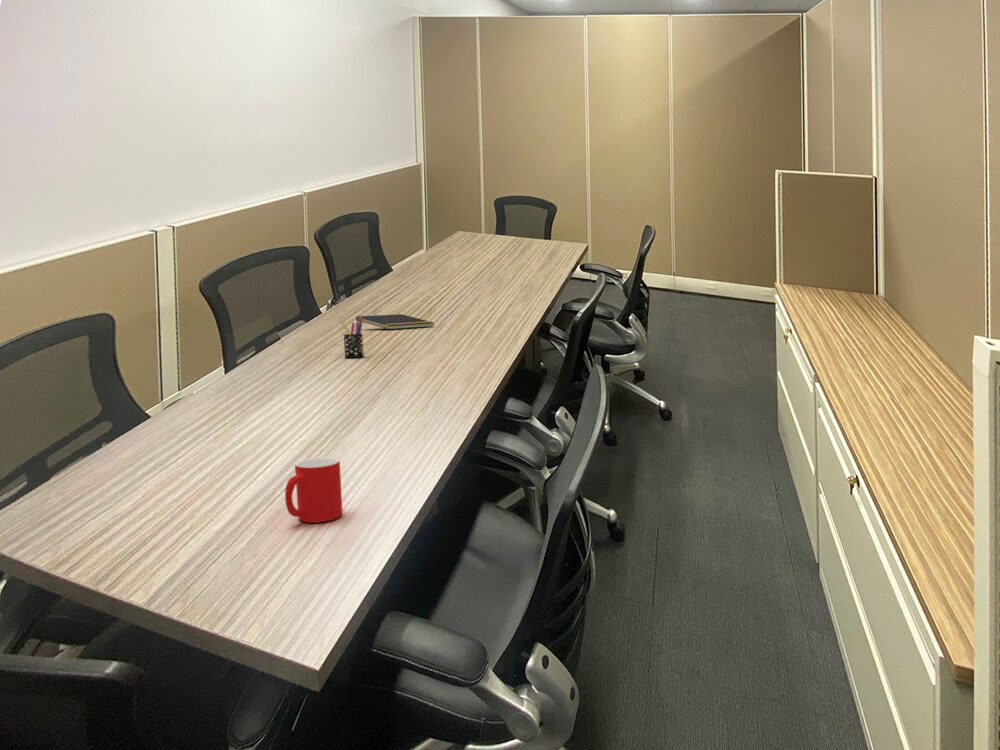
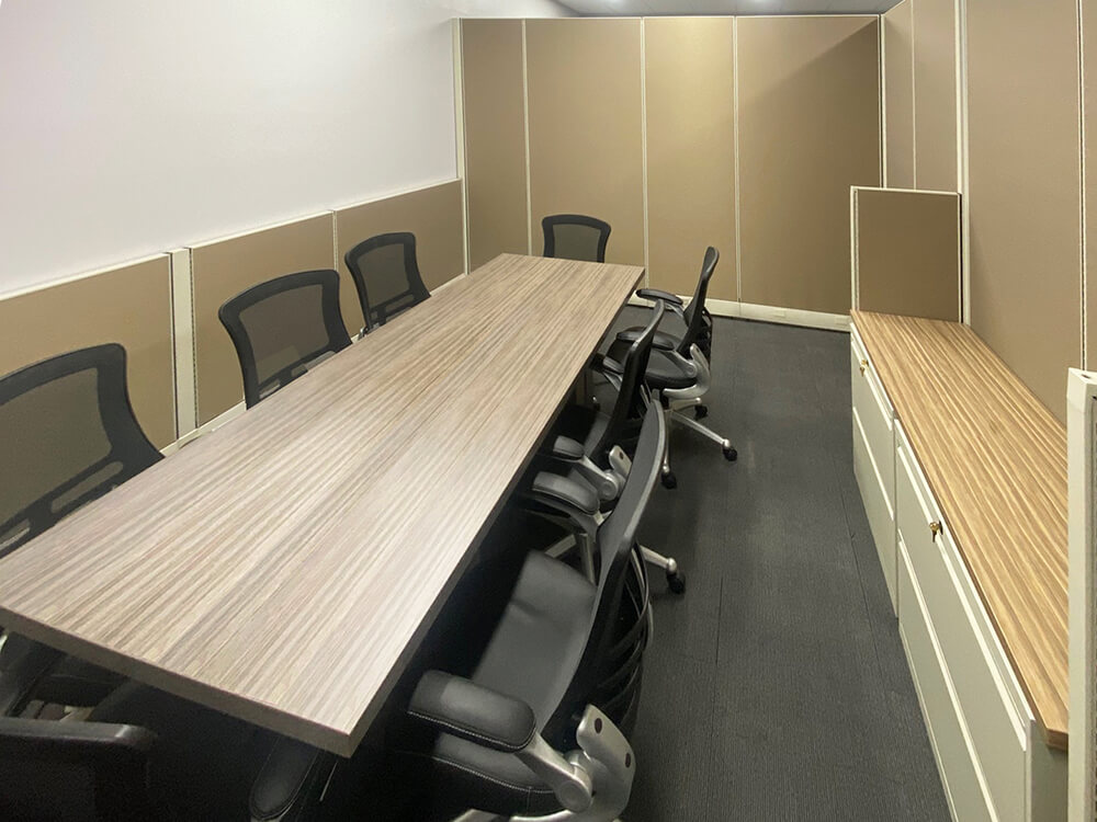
- pen holder (355, 337)
- cup (311, 491)
- notepad (396, 321)
